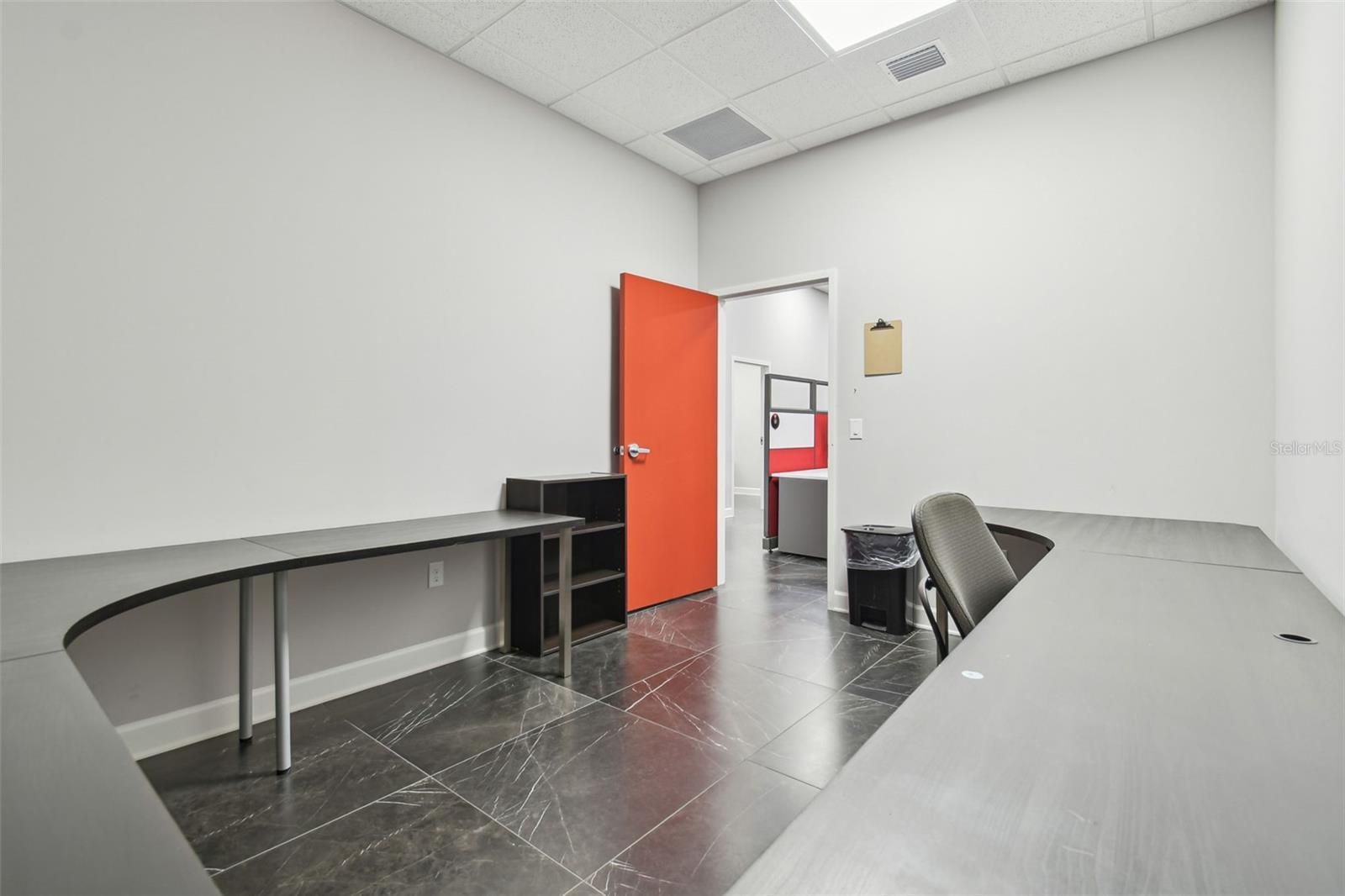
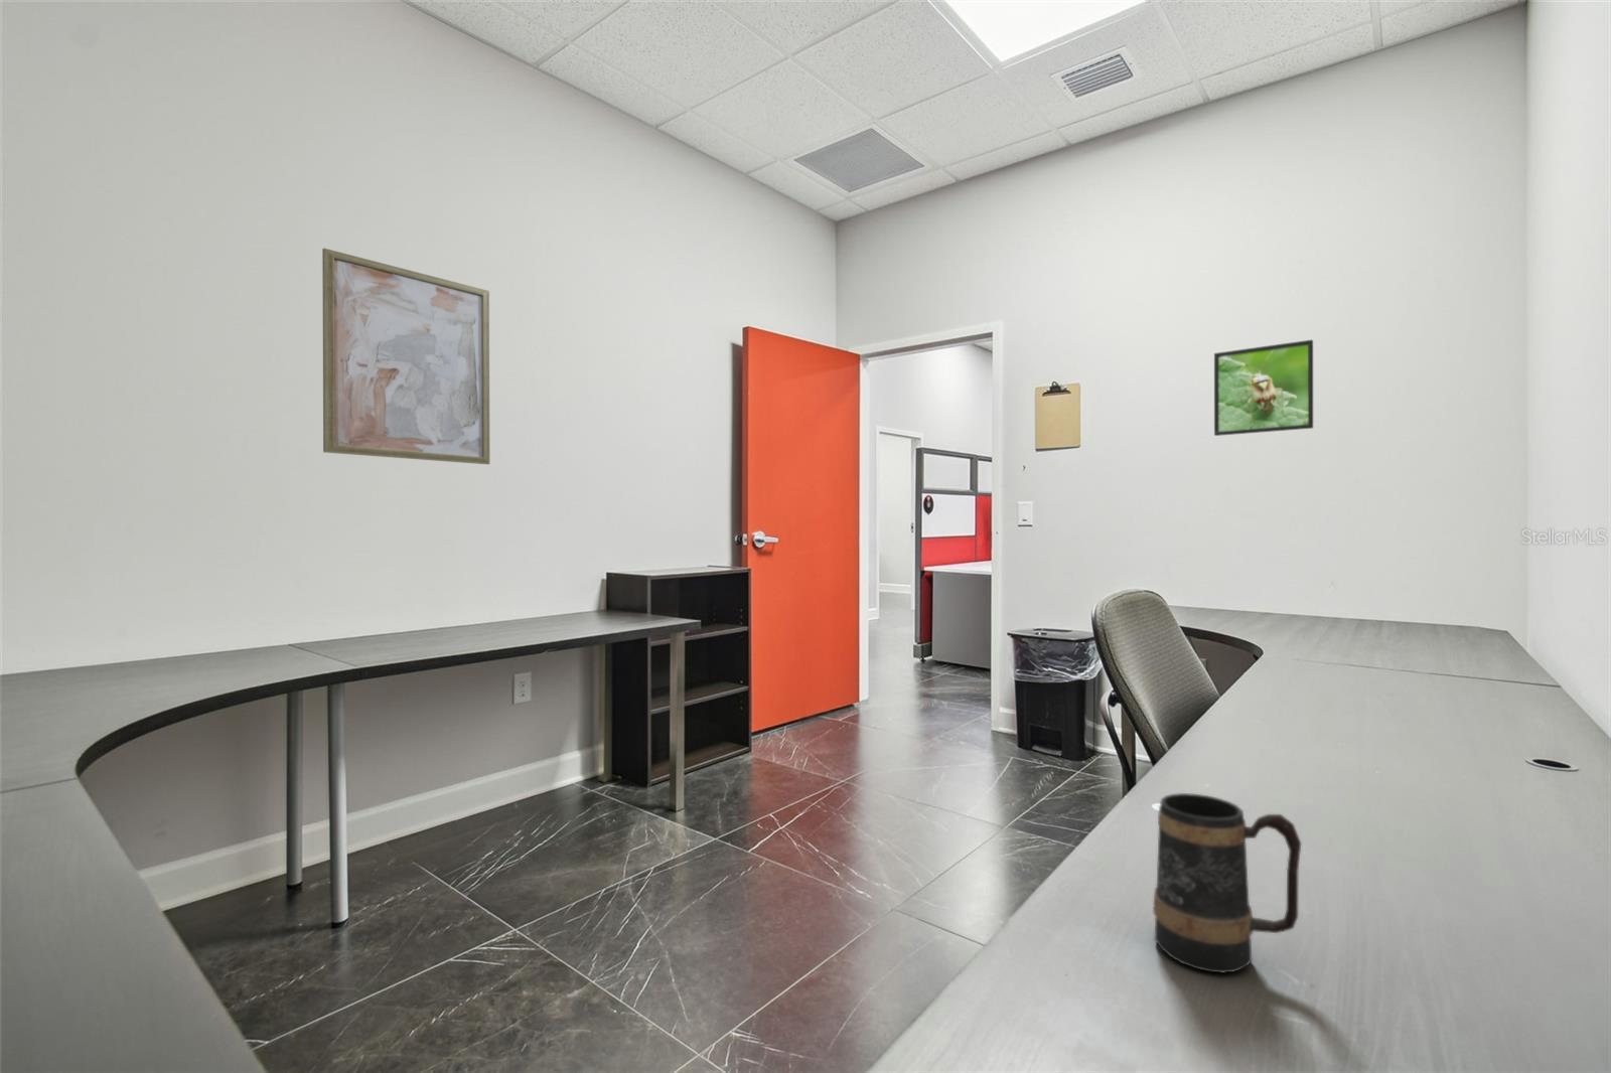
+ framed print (1261, 388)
+ mug (1223, 880)
+ wall art (413, 364)
